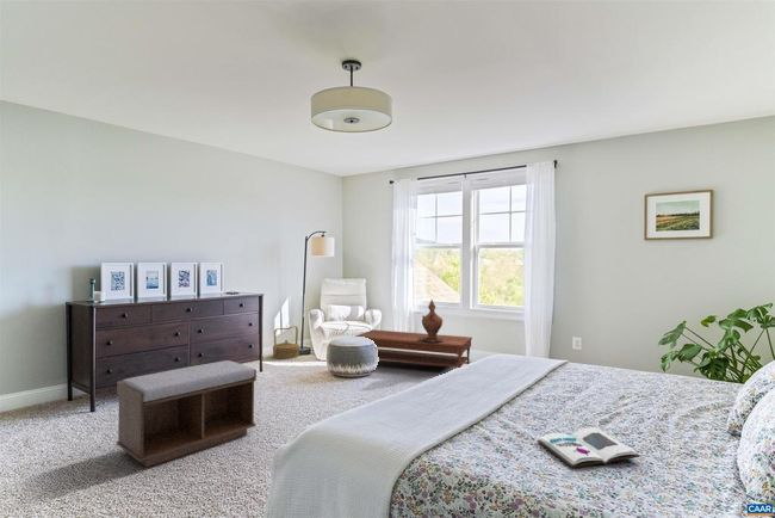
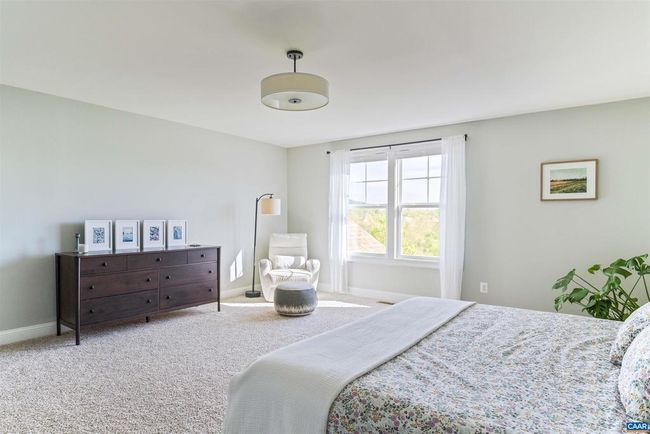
- book (585, 445)
- basket (286, 341)
- lidded ewer (430, 319)
- coffee table (413, 350)
- bench (190, 407)
